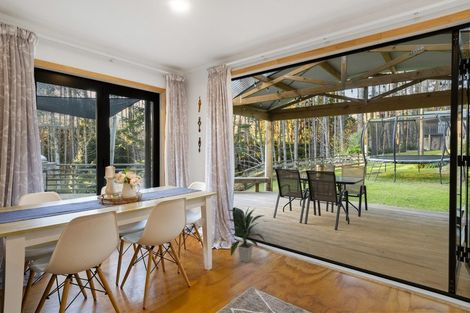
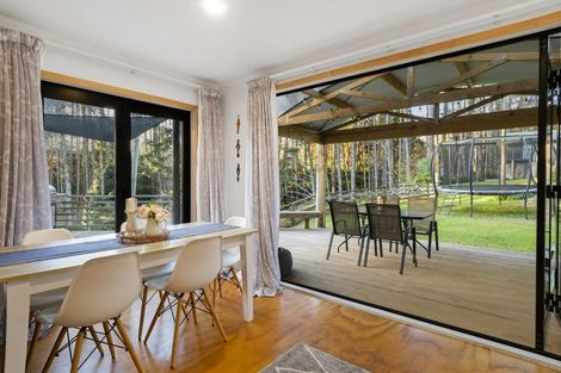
- indoor plant (243, 233)
